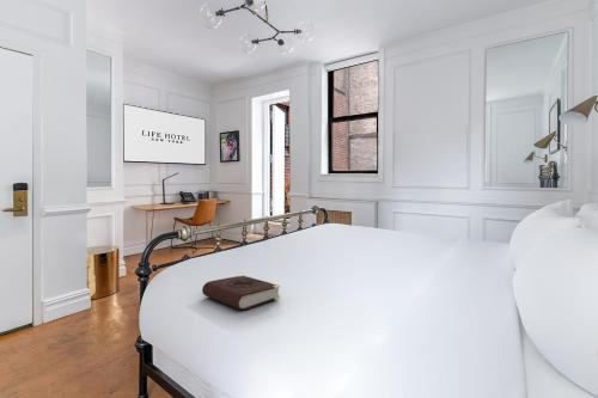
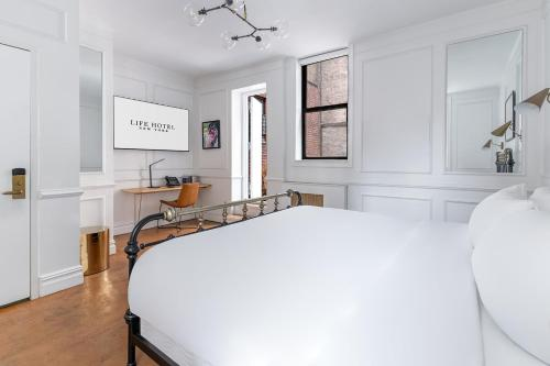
- book (240, 290)
